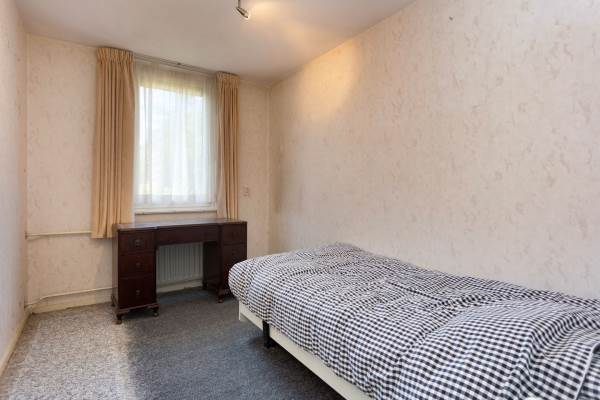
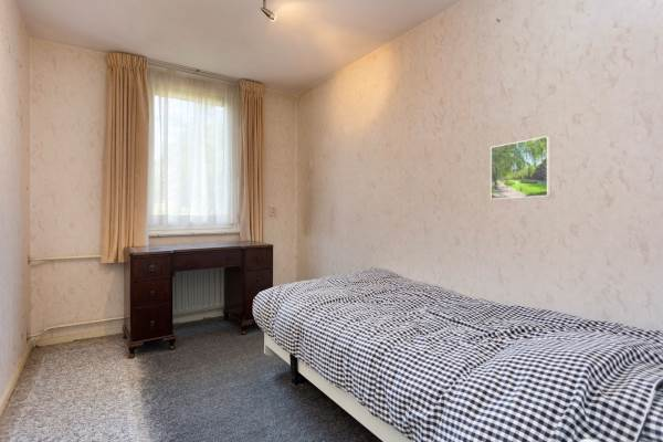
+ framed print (518, 169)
